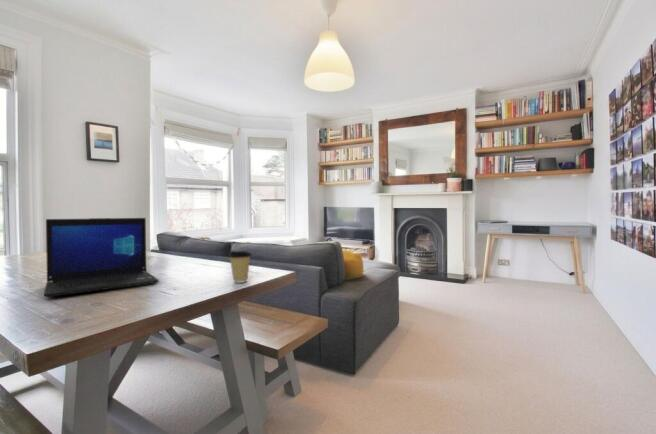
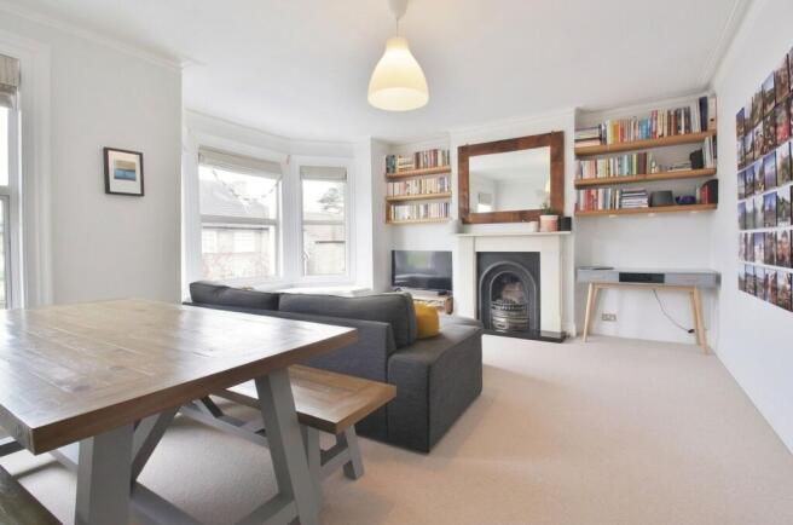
- laptop (102, 251)
- coffee cup (240, 266)
